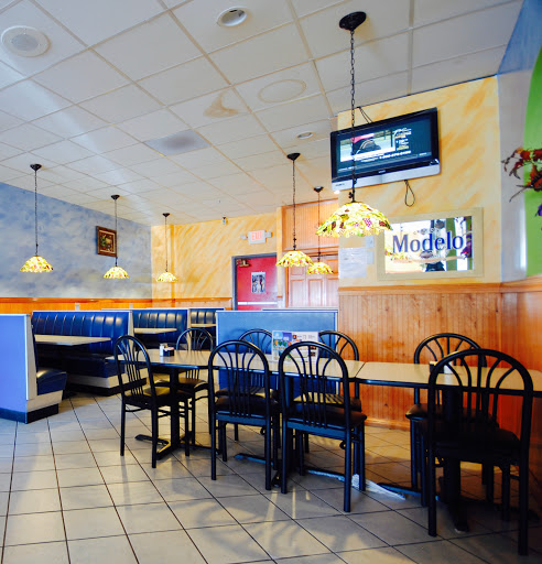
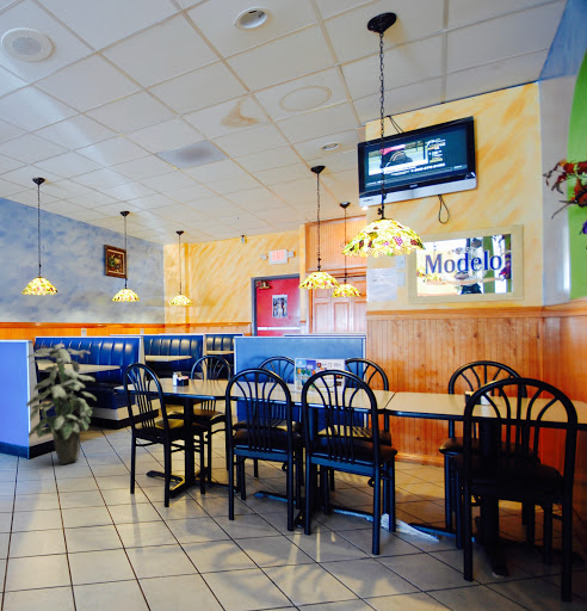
+ indoor plant (61, 402)
